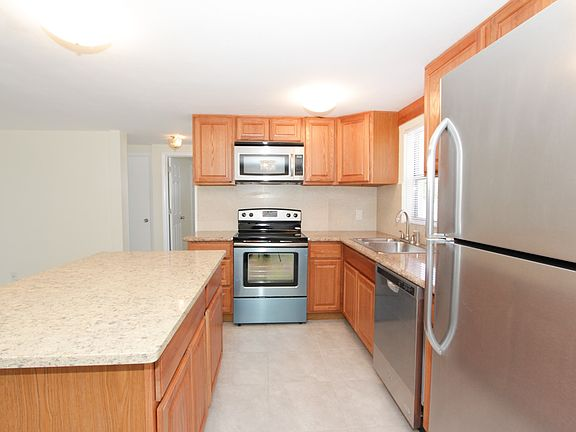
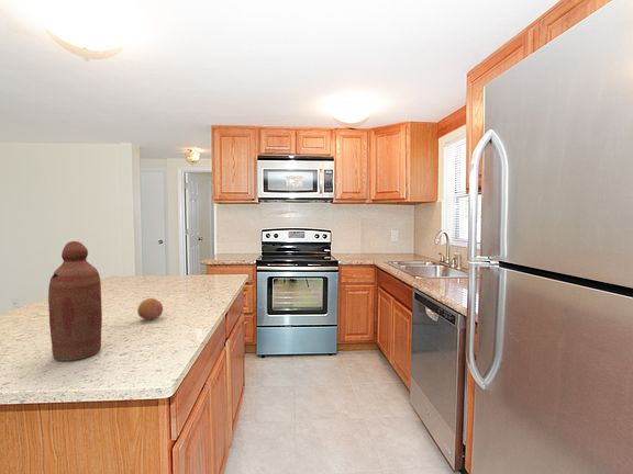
+ bottle (76, 297)
+ fruit (151, 308)
